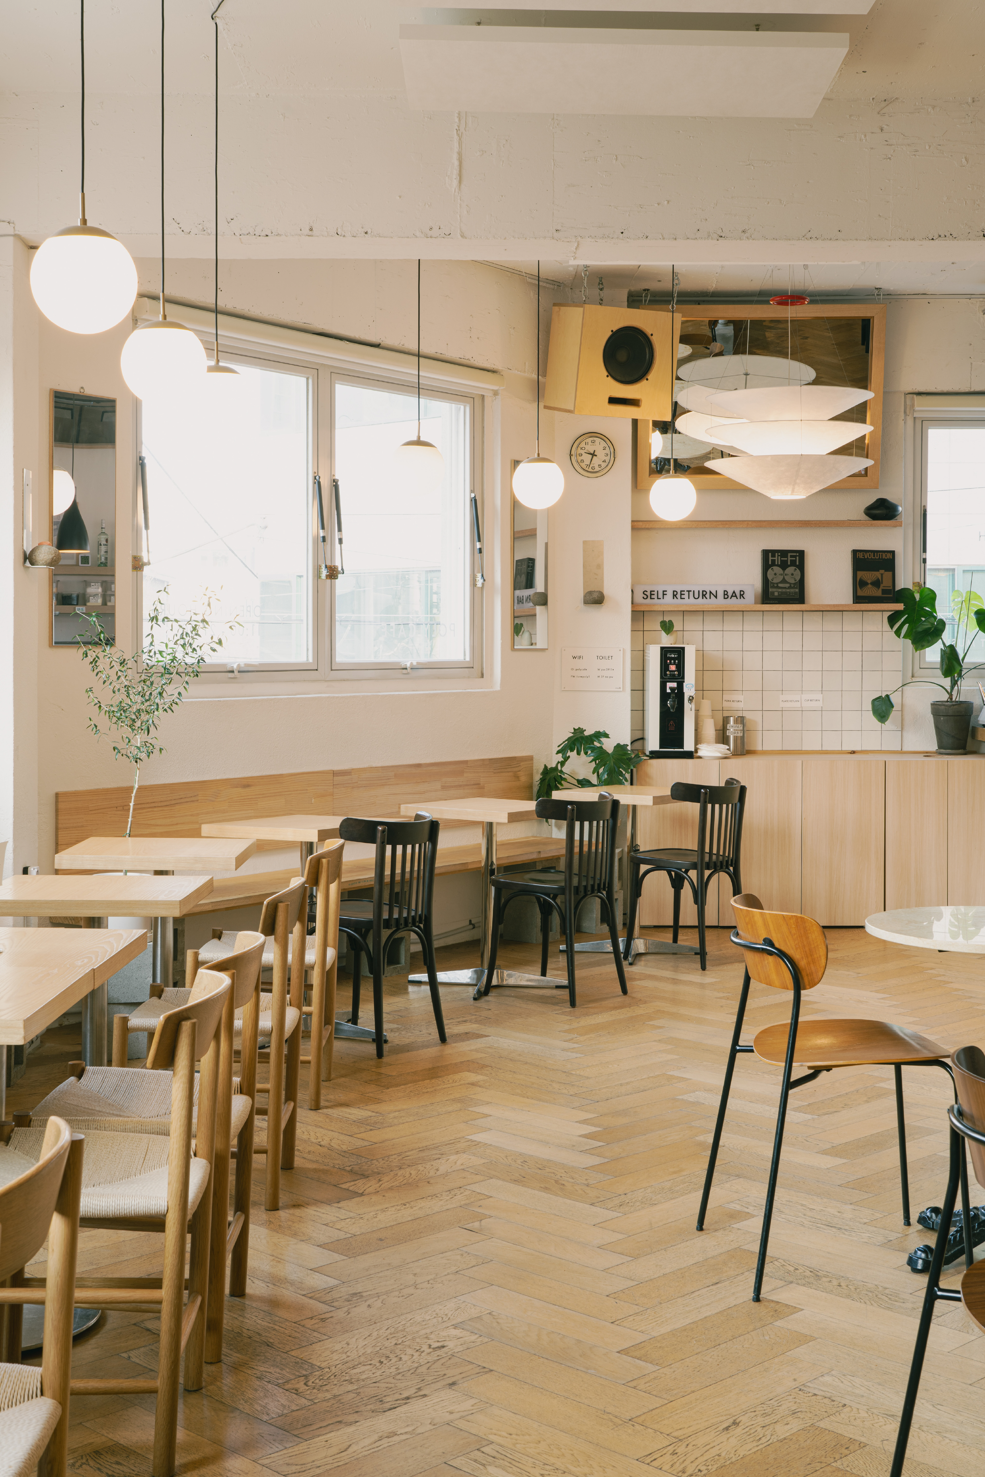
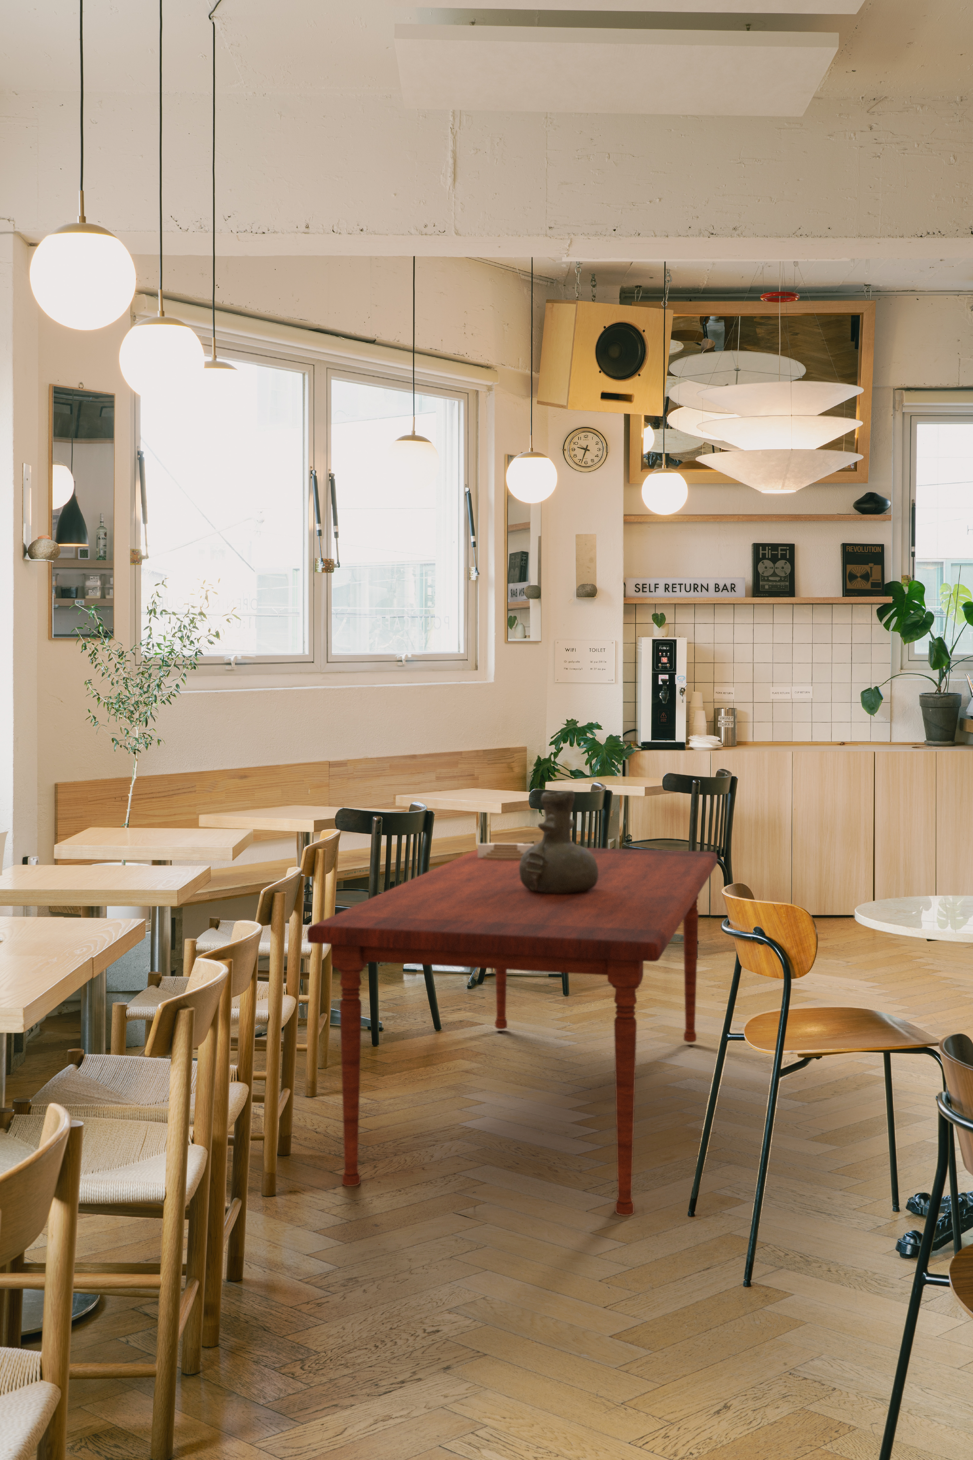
+ architectural model (505, 851)
+ vase (558, 840)
+ dining table (553, 972)
